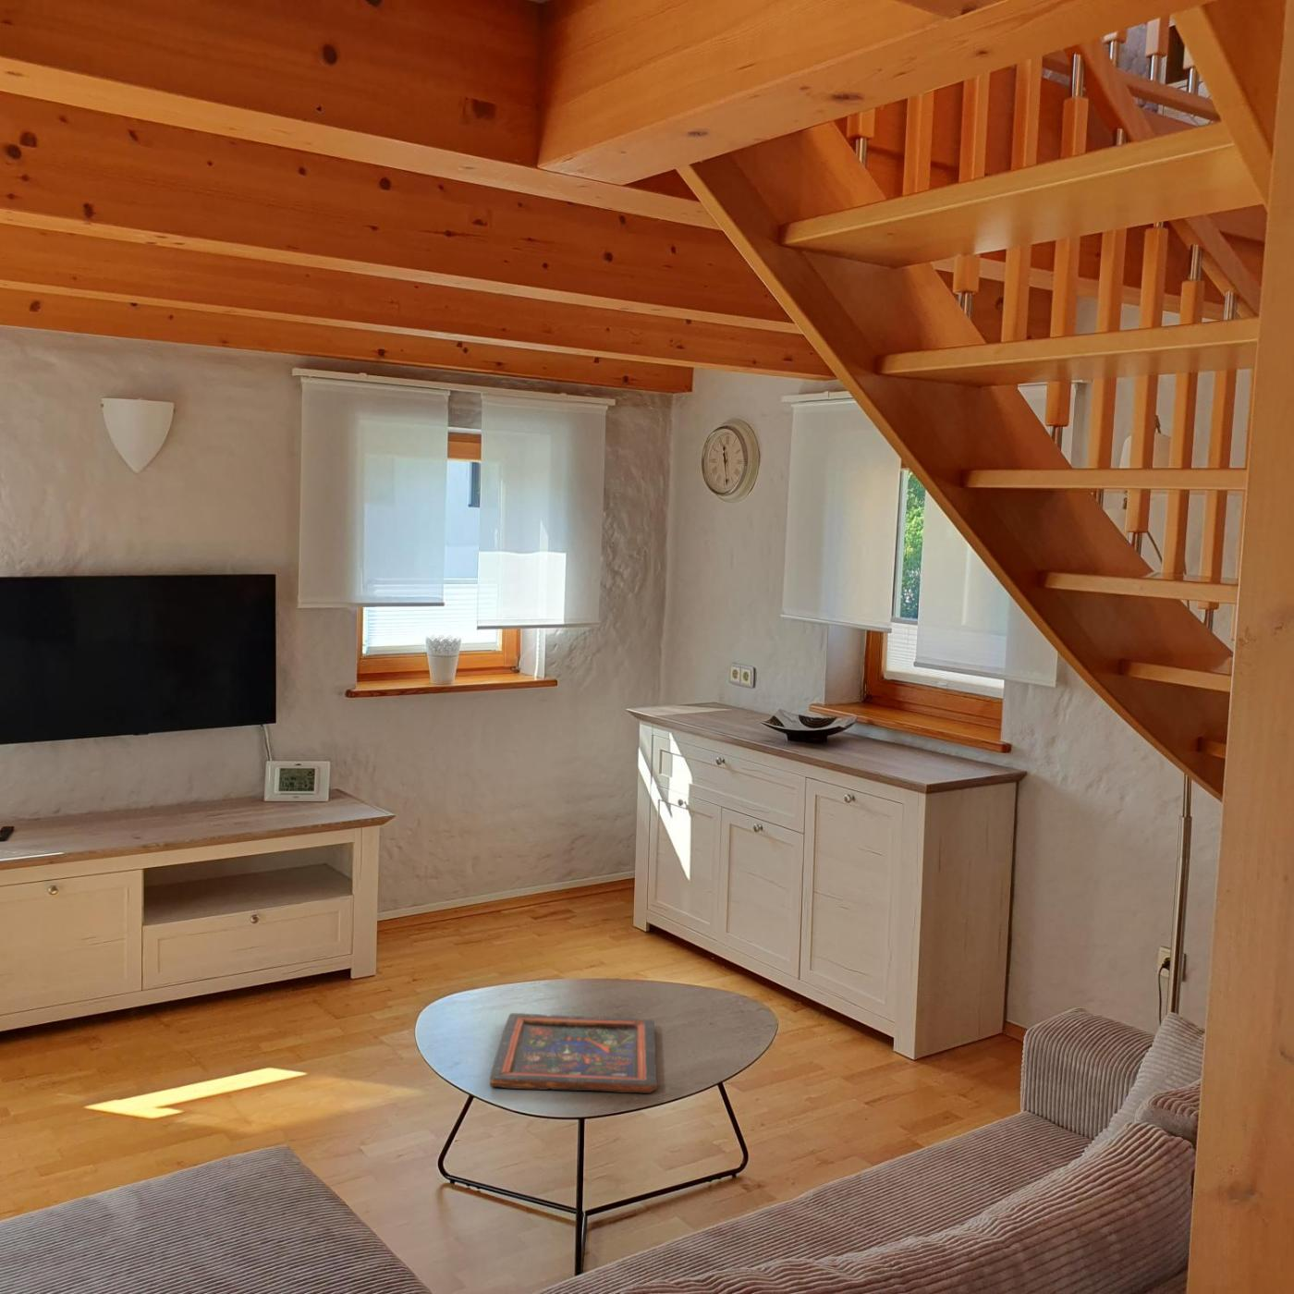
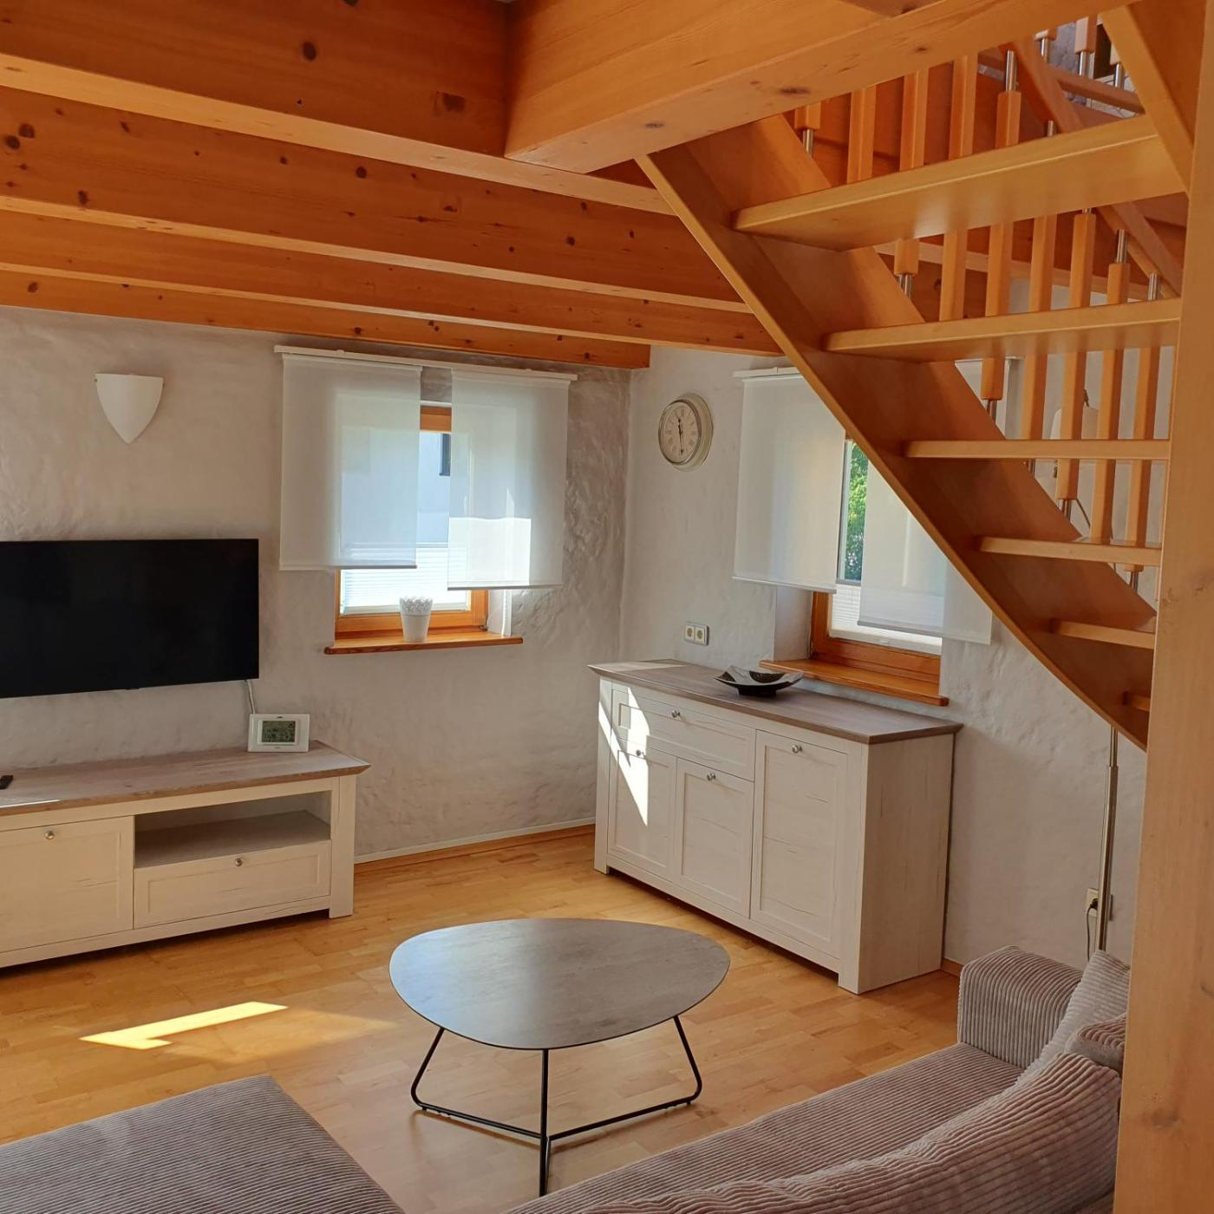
- painted panel (577, 1050)
